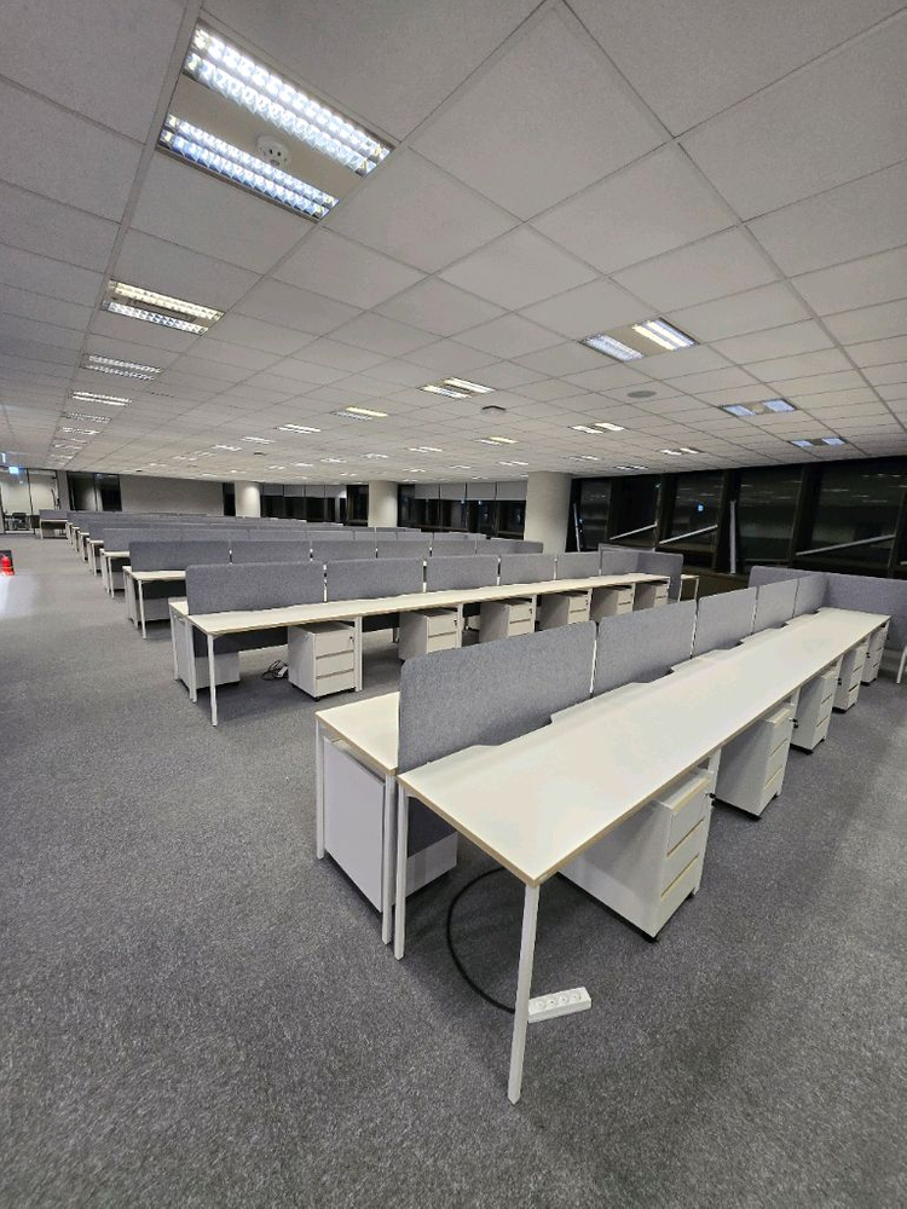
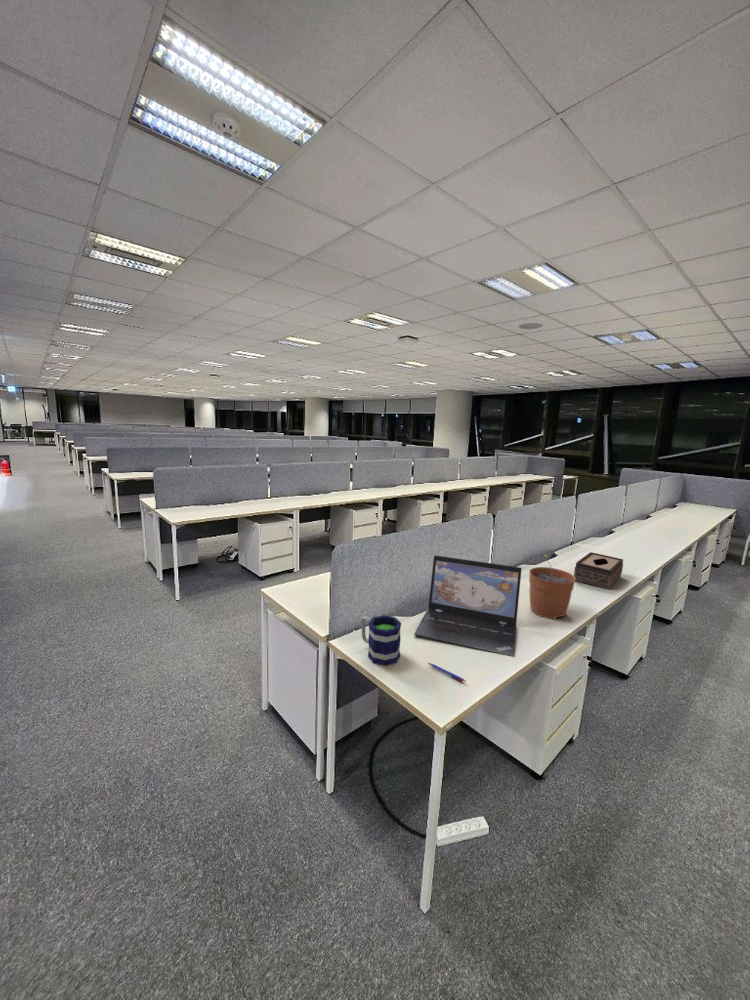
+ laptop (469, 601)
+ plant pot (550, 583)
+ tissue box (598, 569)
+ pen (445, 671)
+ mug (378, 637)
